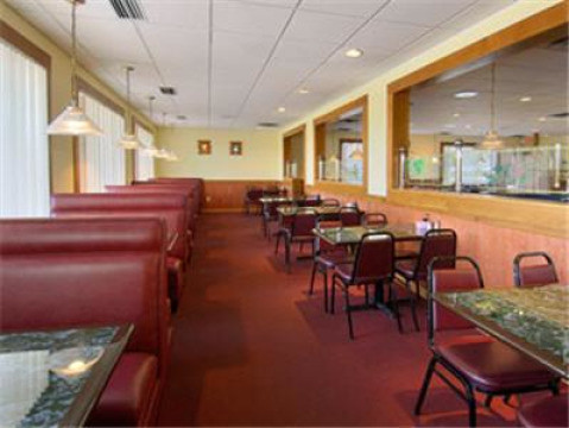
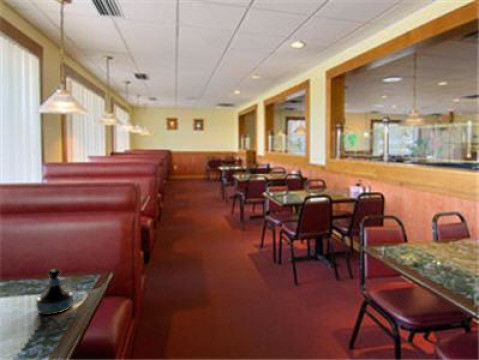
+ tequila bottle (54, 289)
